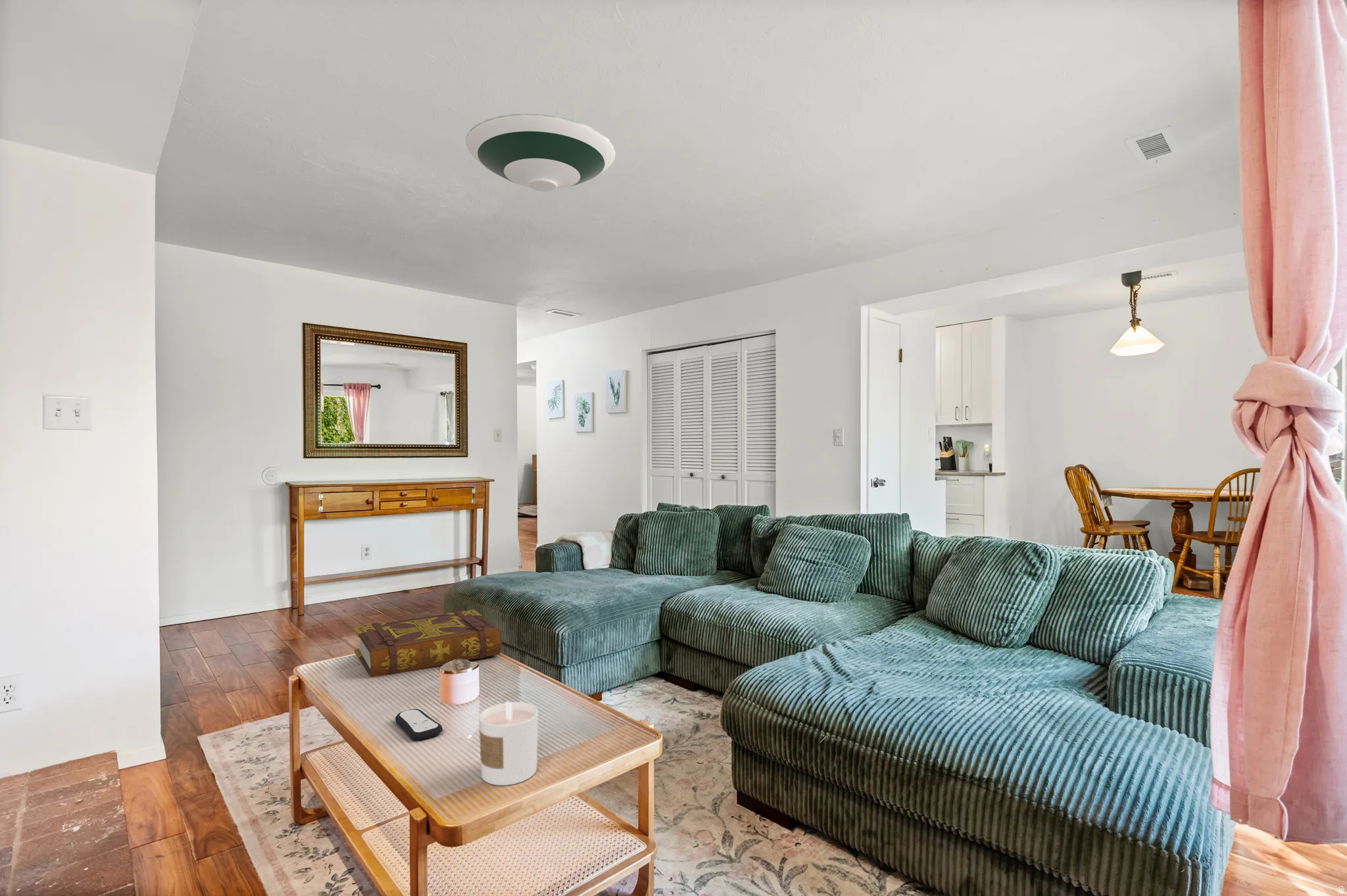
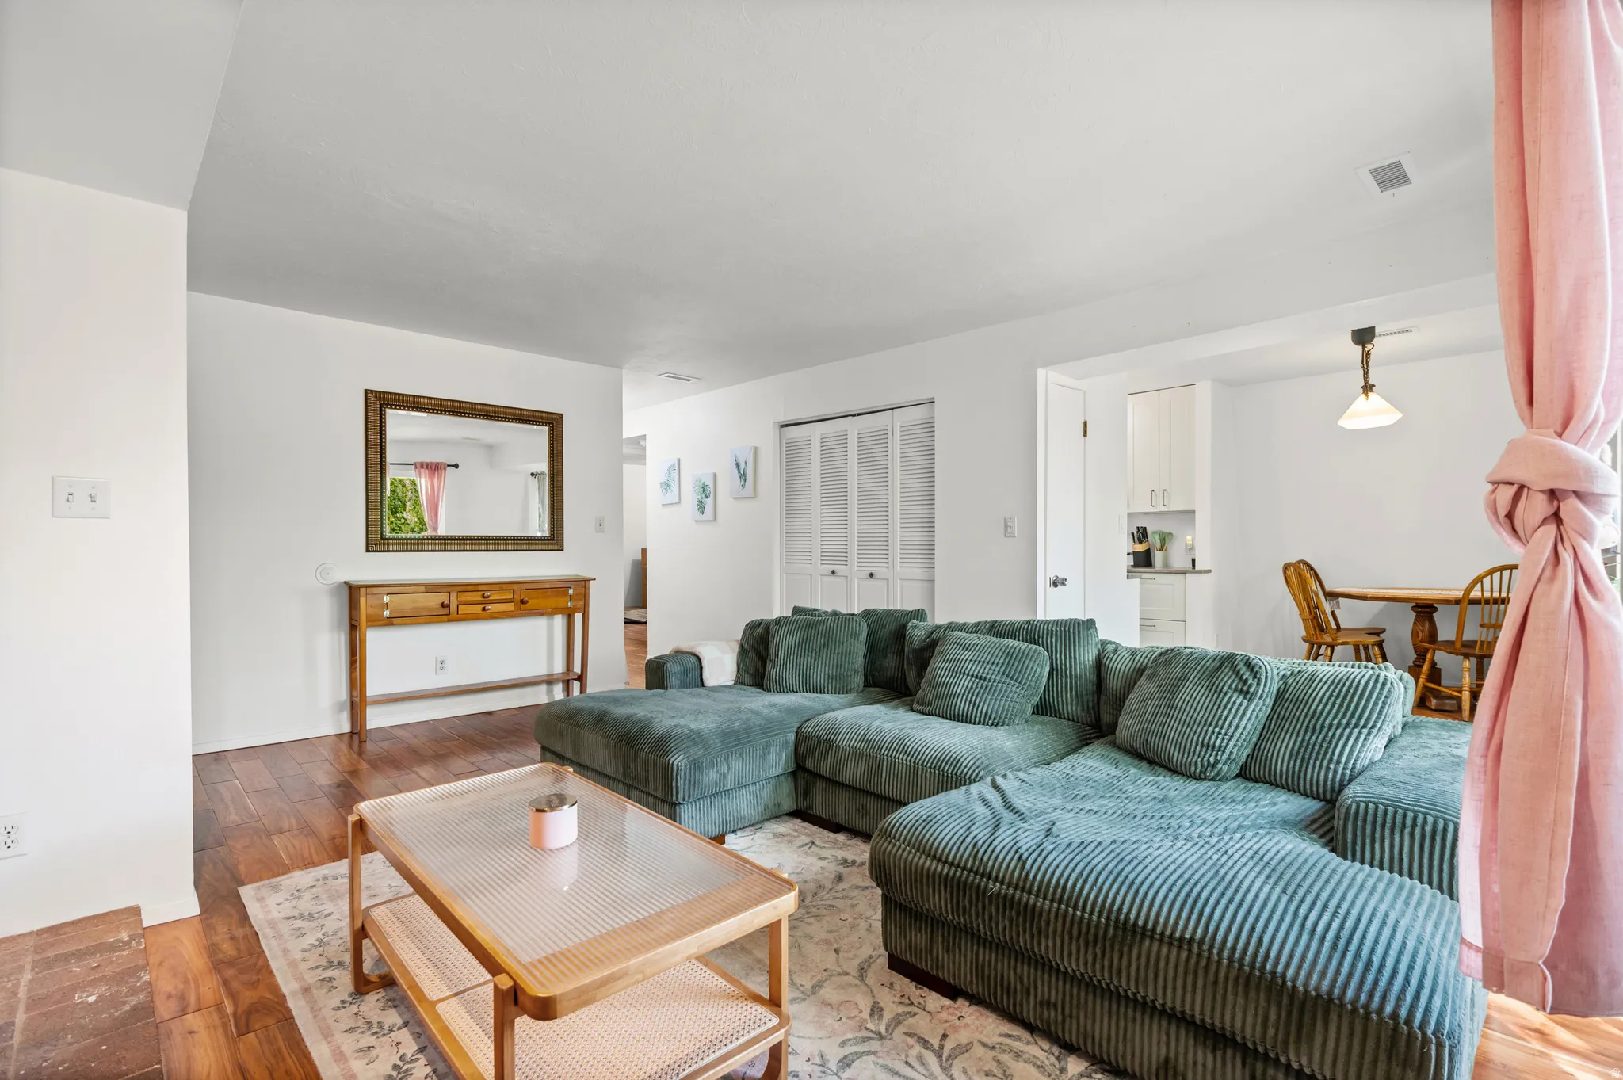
- book (428, 640)
- remote control (417, 723)
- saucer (542, 168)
- candle (509, 736)
